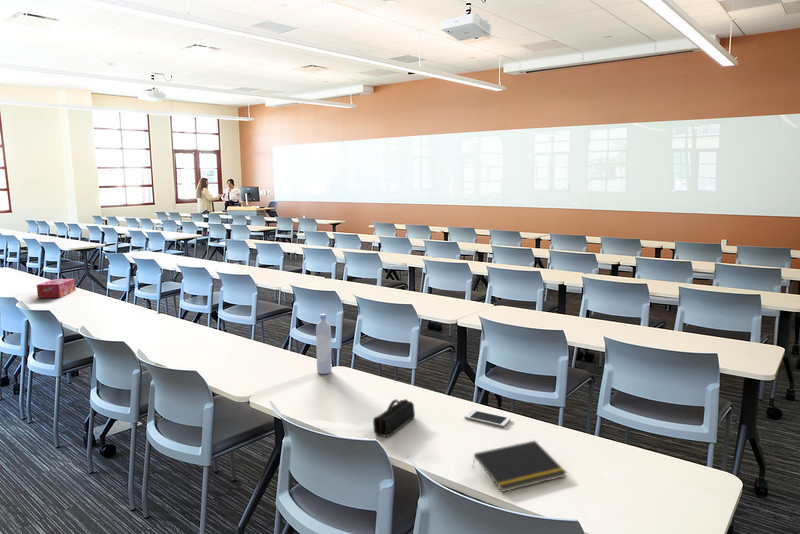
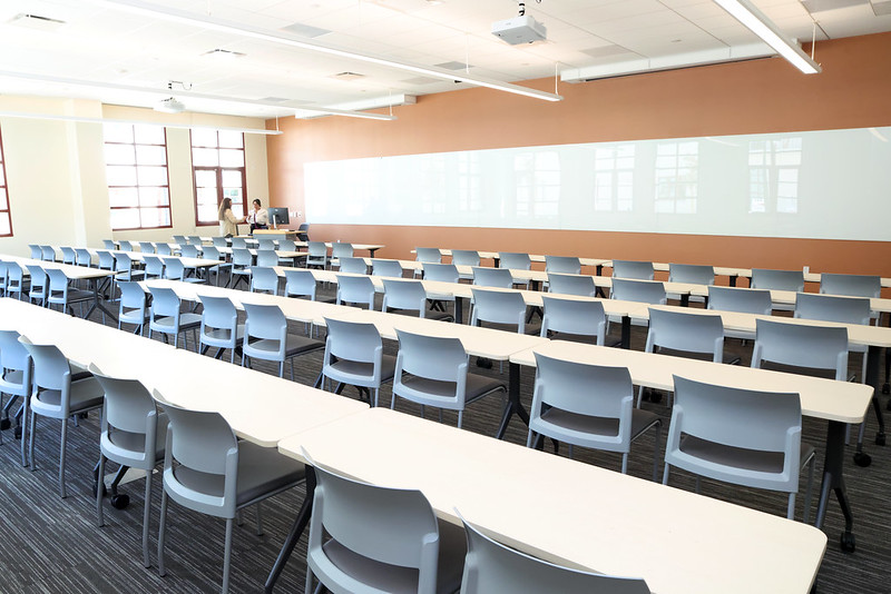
- notepad (519, 464)
- bottle (323, 343)
- pencil case (394, 412)
- cell phone (487, 417)
- tissue box (56, 287)
